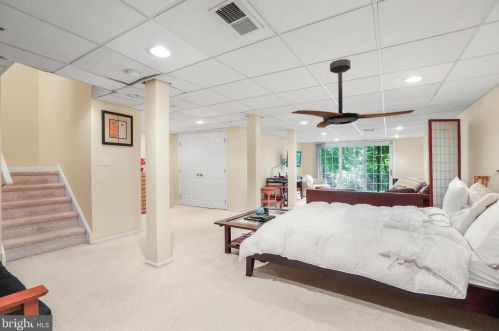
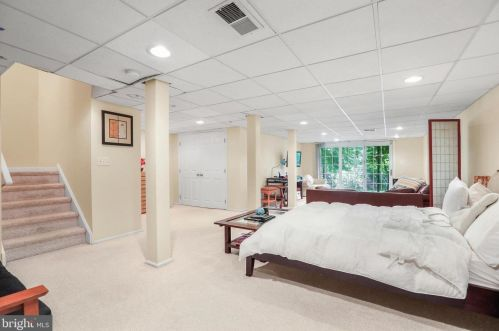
- ceiling fan (341, 92)
